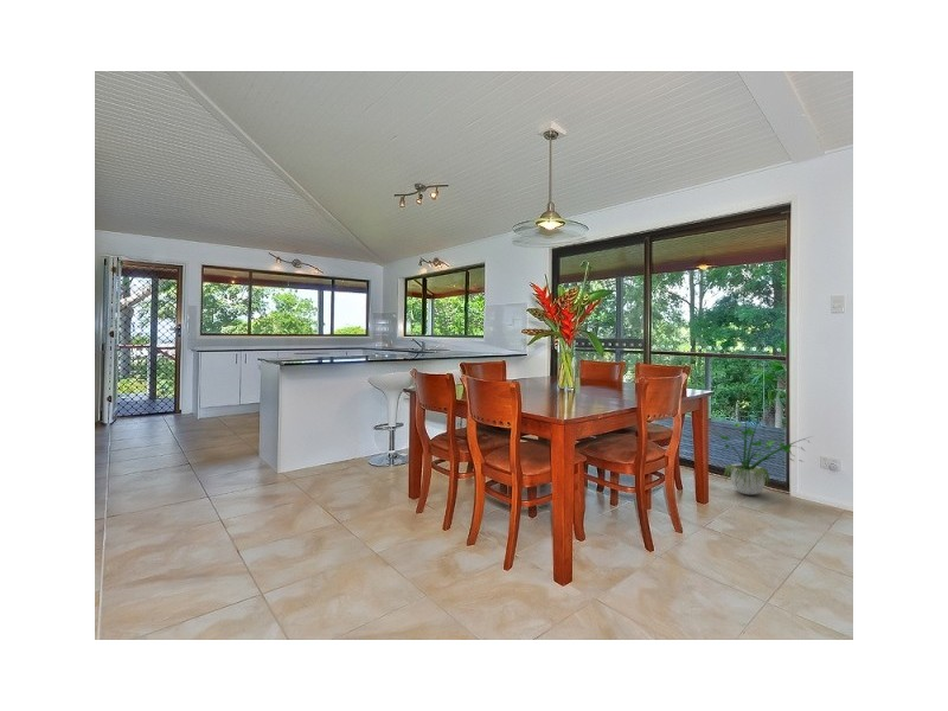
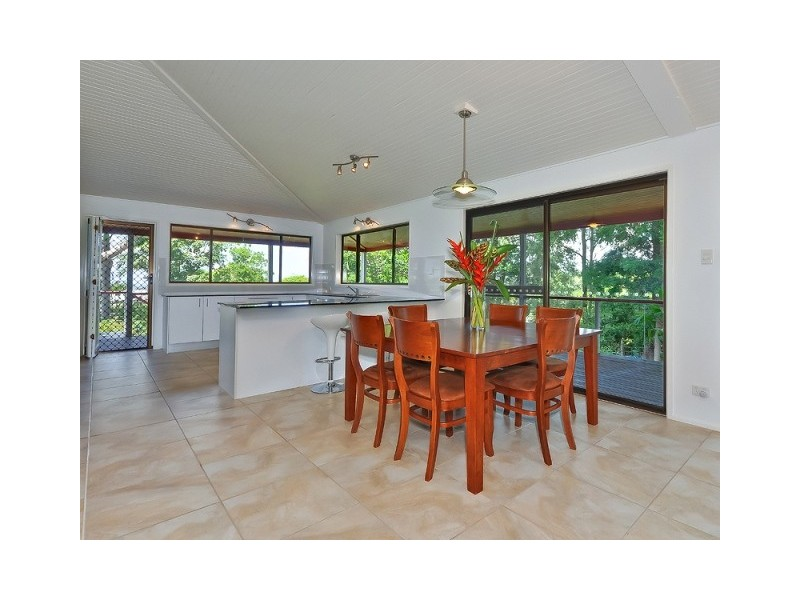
- potted plant (762, 454)
